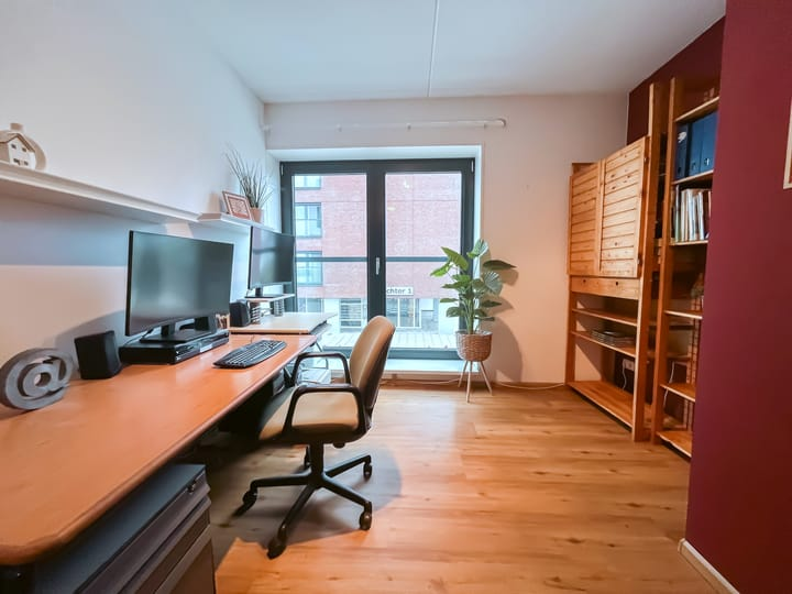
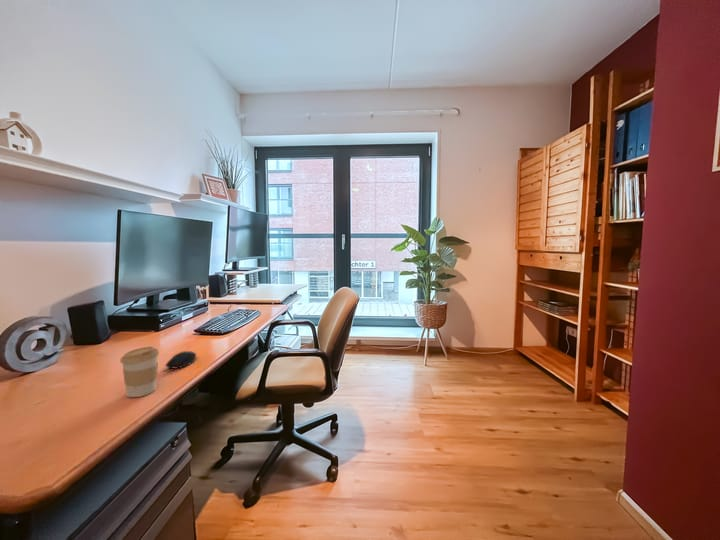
+ coffee cup (140, 370)
+ computer mouse (180, 359)
